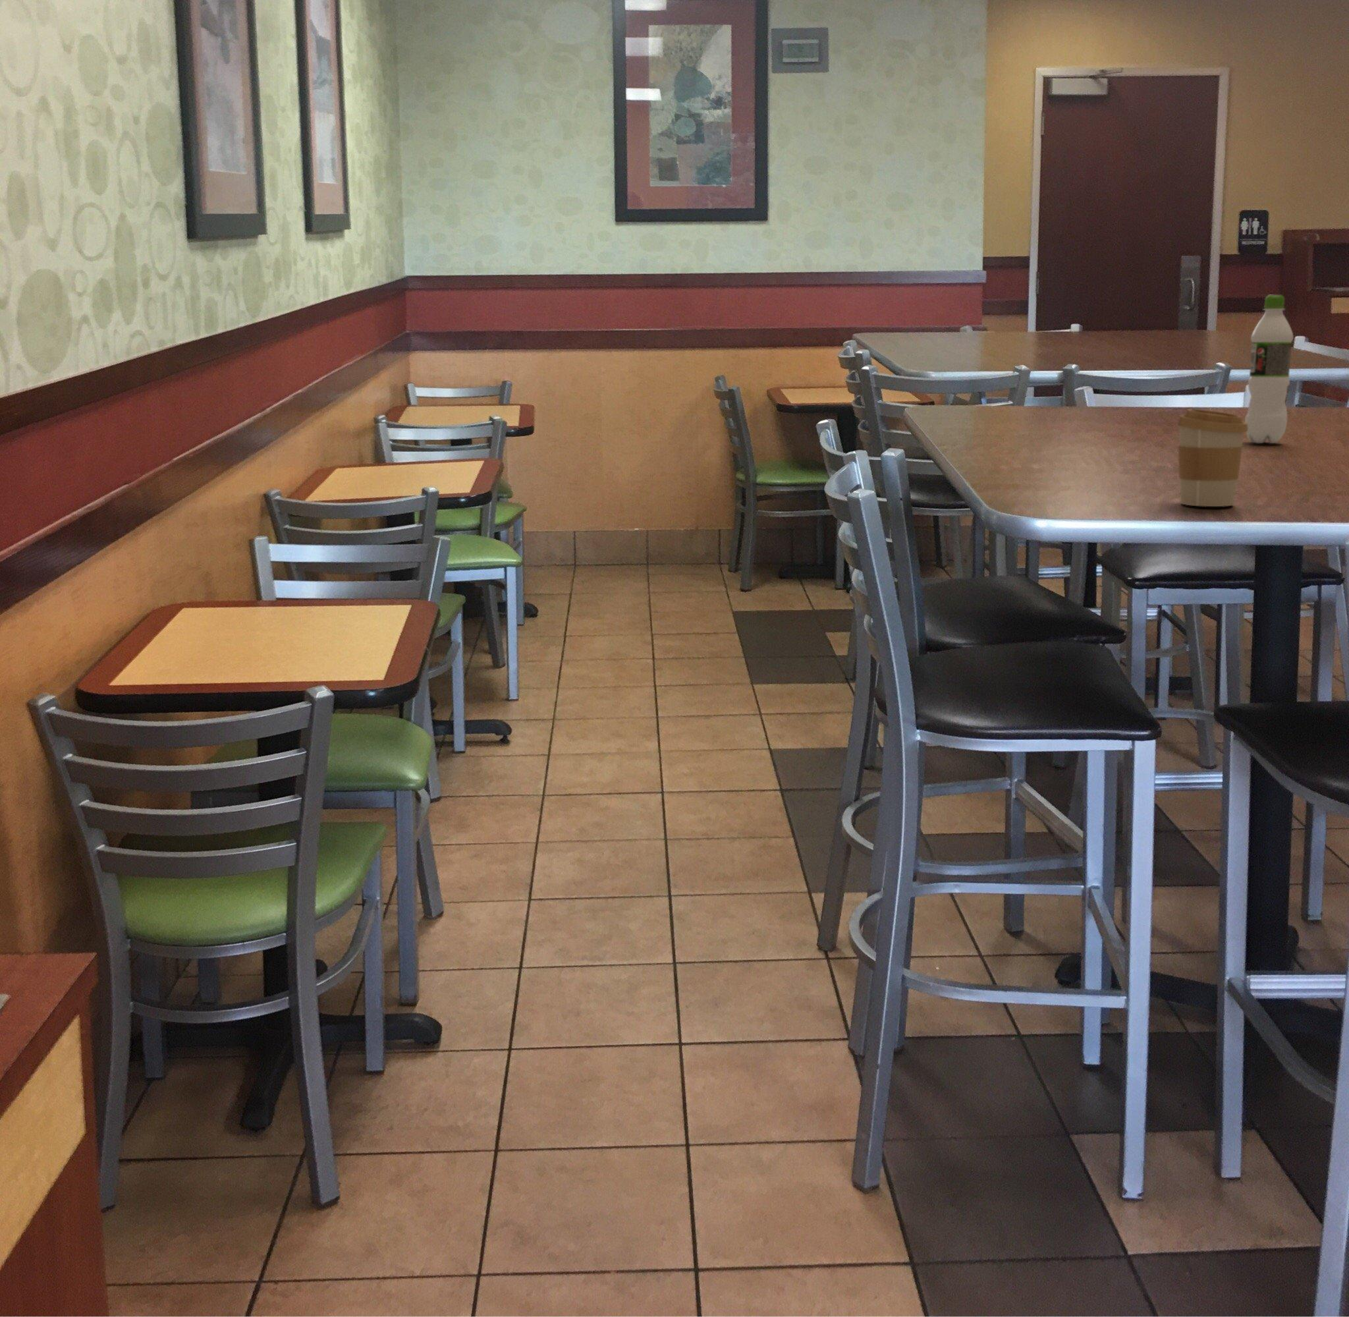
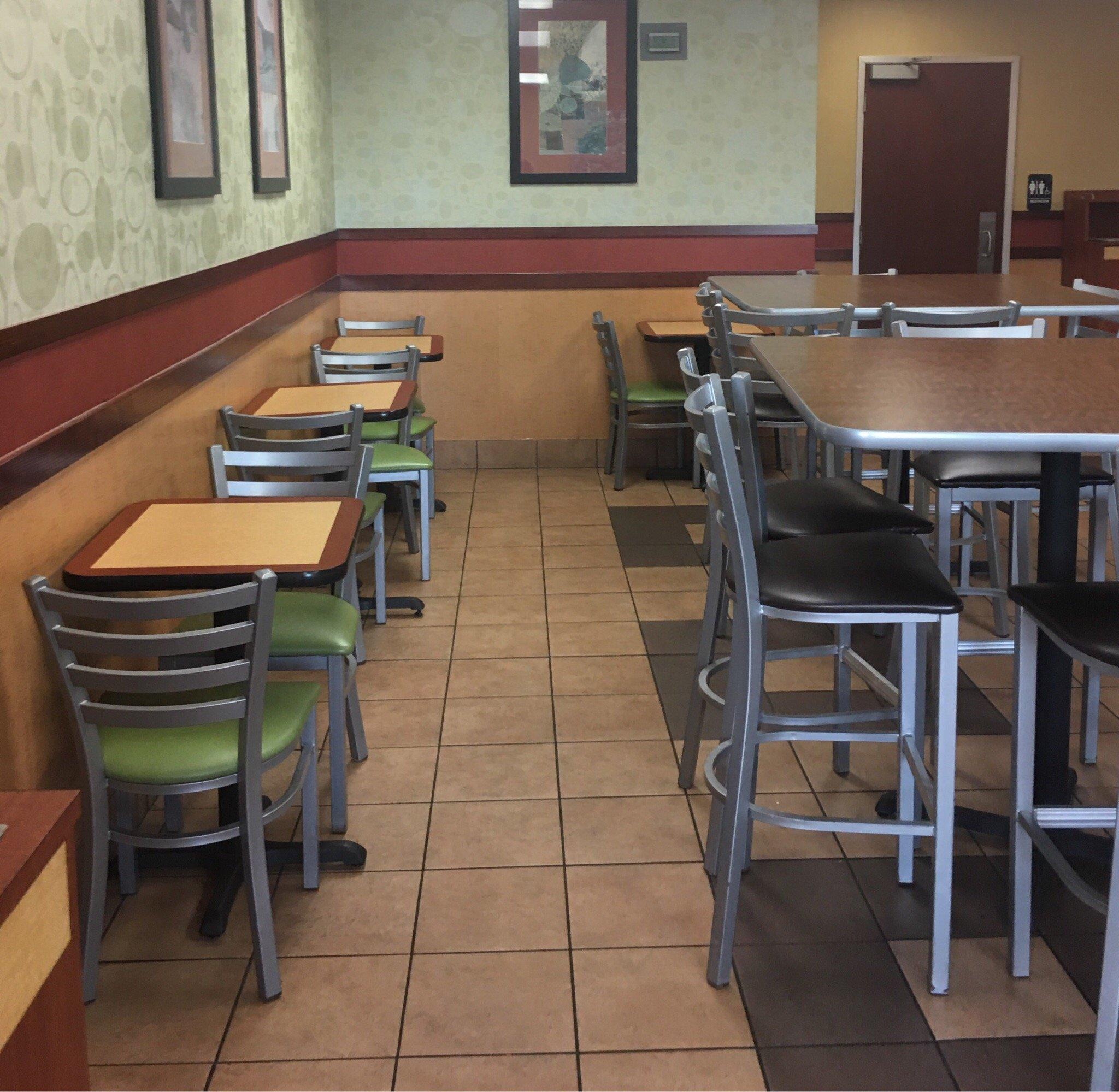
- coffee cup (1210, 457)
- pop (1269, 369)
